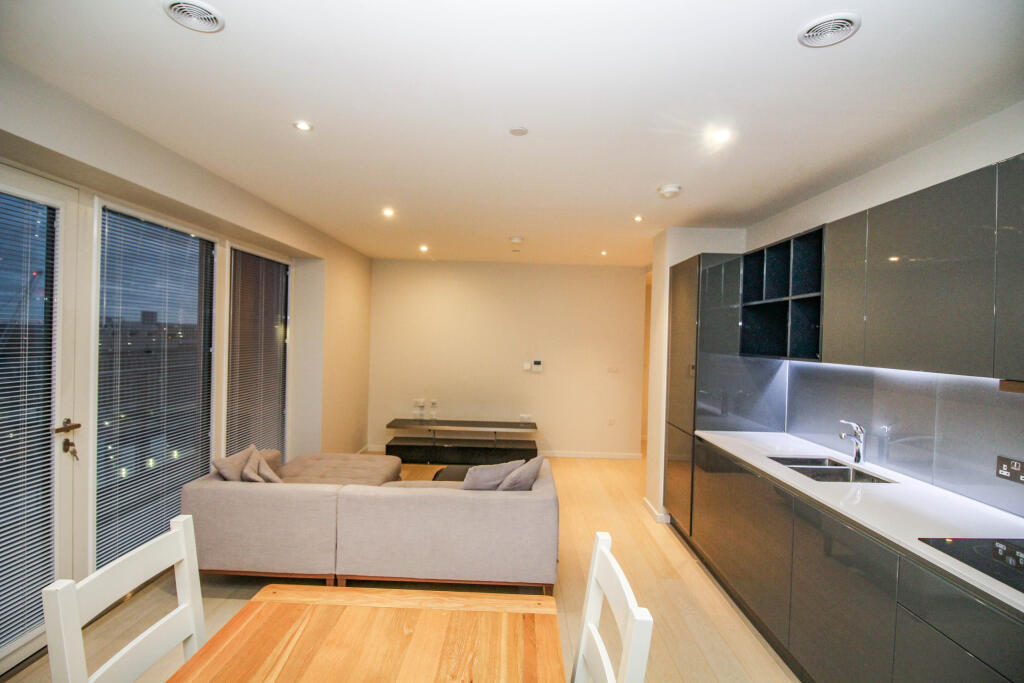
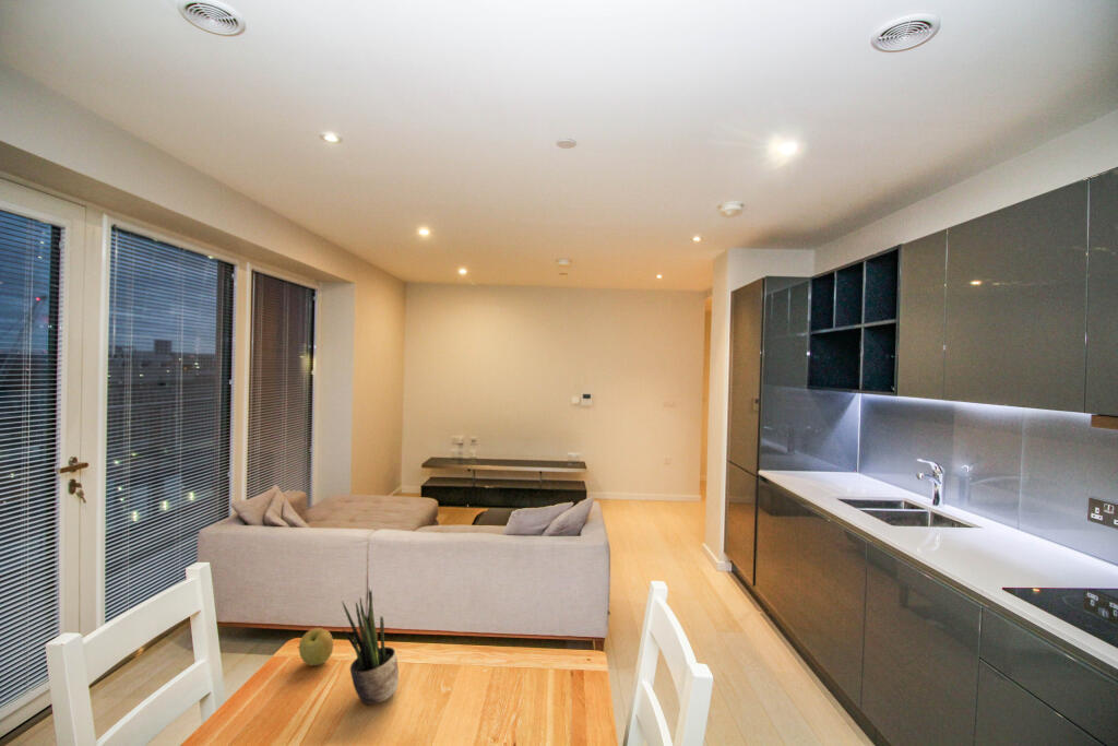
+ apple (316, 647)
+ potted plant (369, 641)
